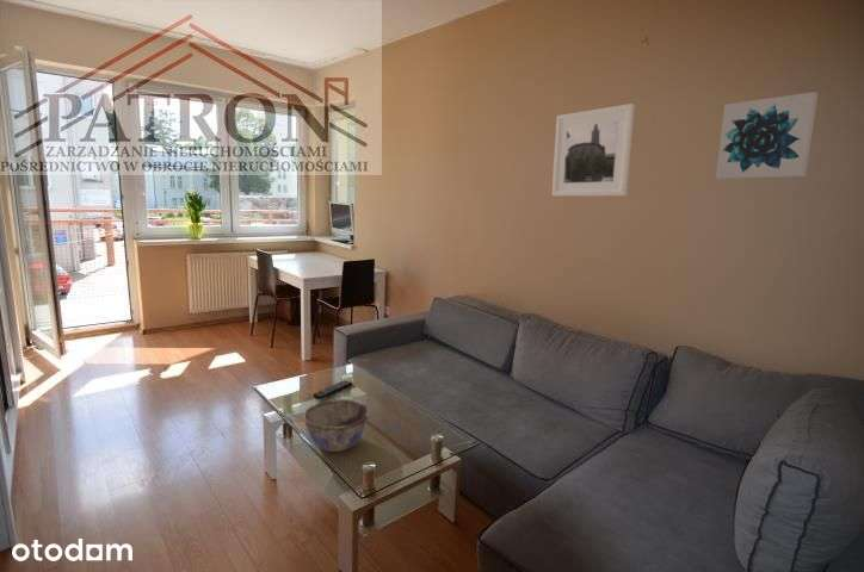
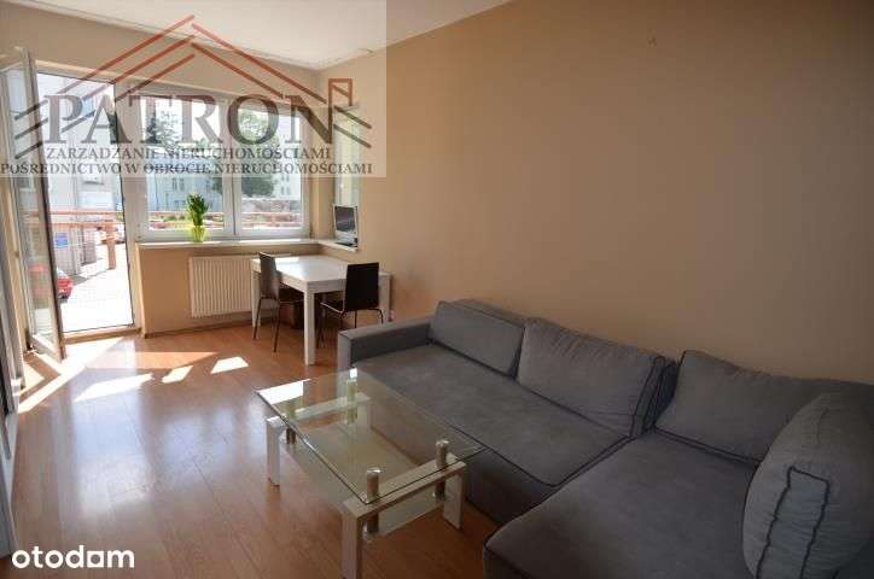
- bowl (337, 428)
- wall art (763, 138)
- remote control (333, 388)
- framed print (590, 153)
